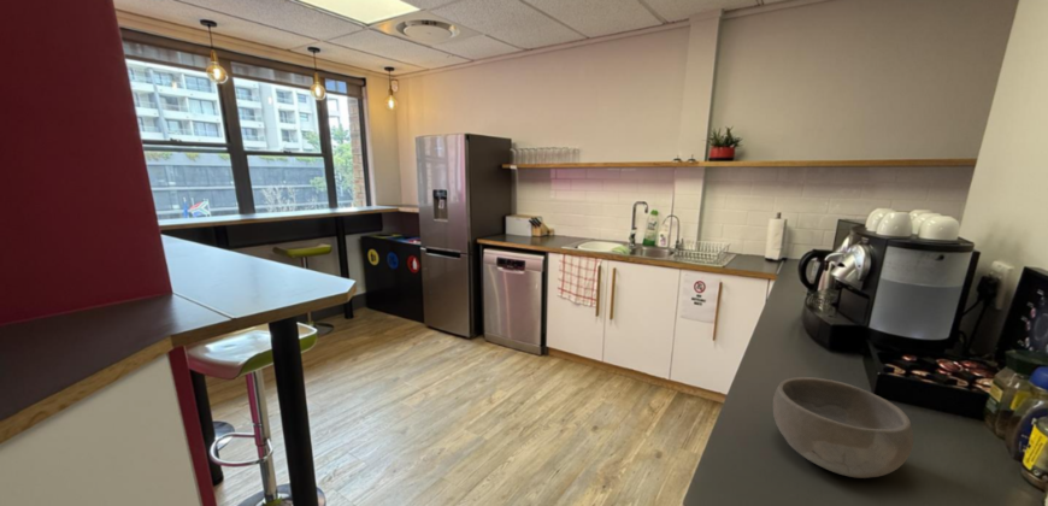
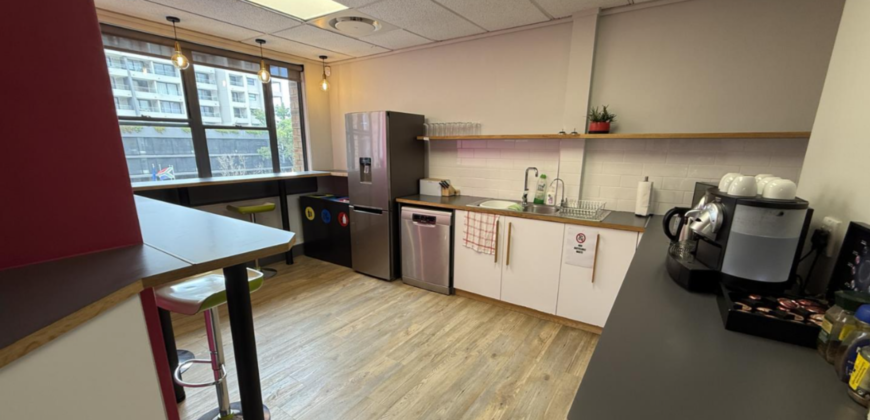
- bowl (835, 428)
